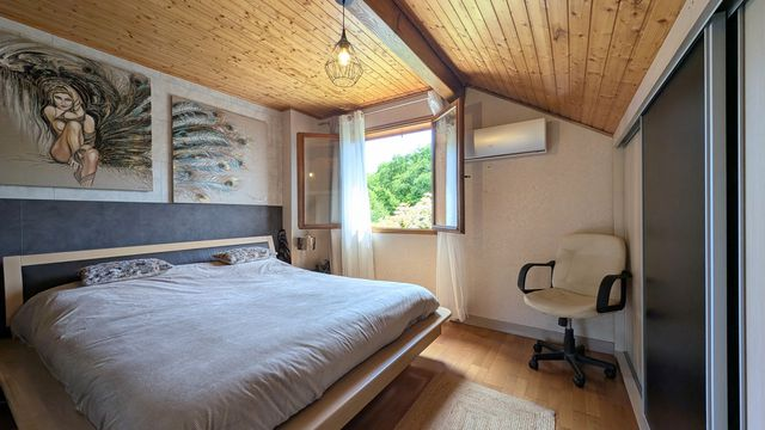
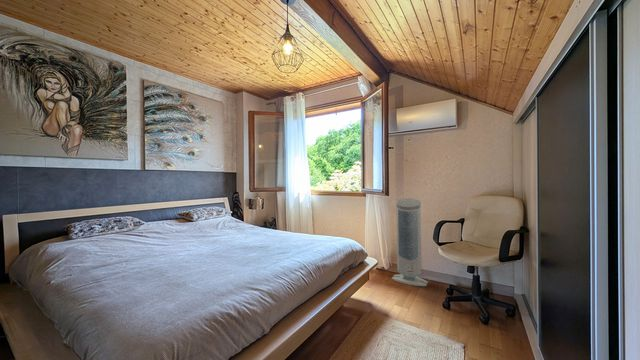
+ air purifier (408, 239)
